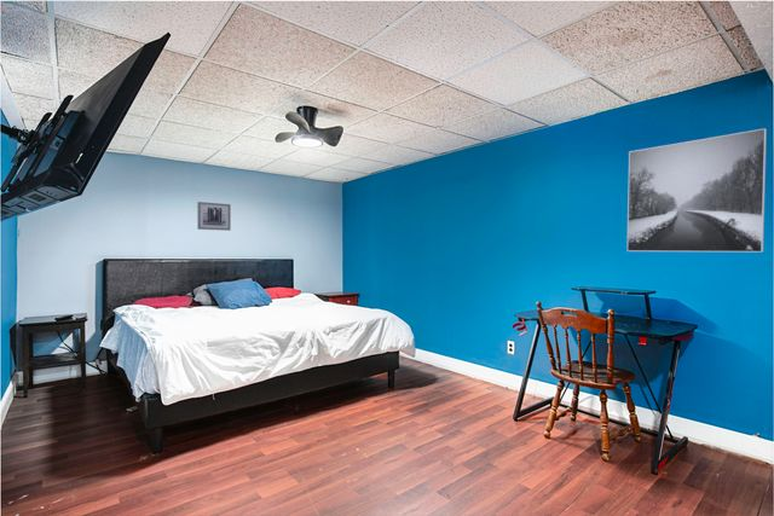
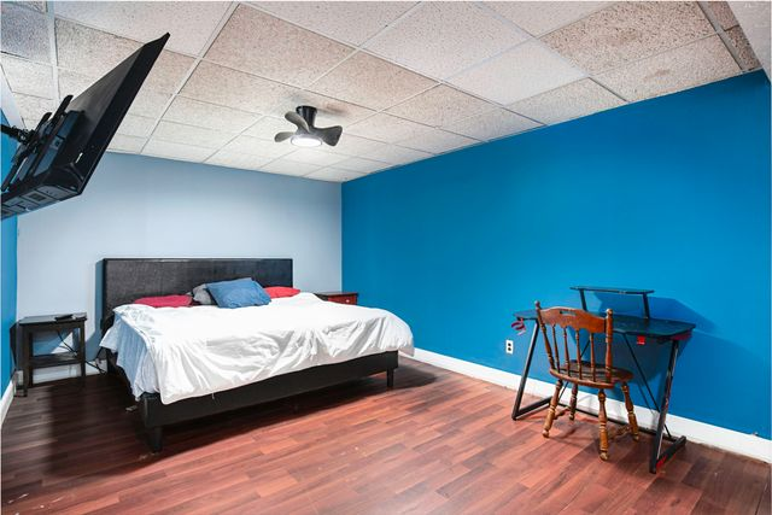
- wall art (214, 216)
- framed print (689, 196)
